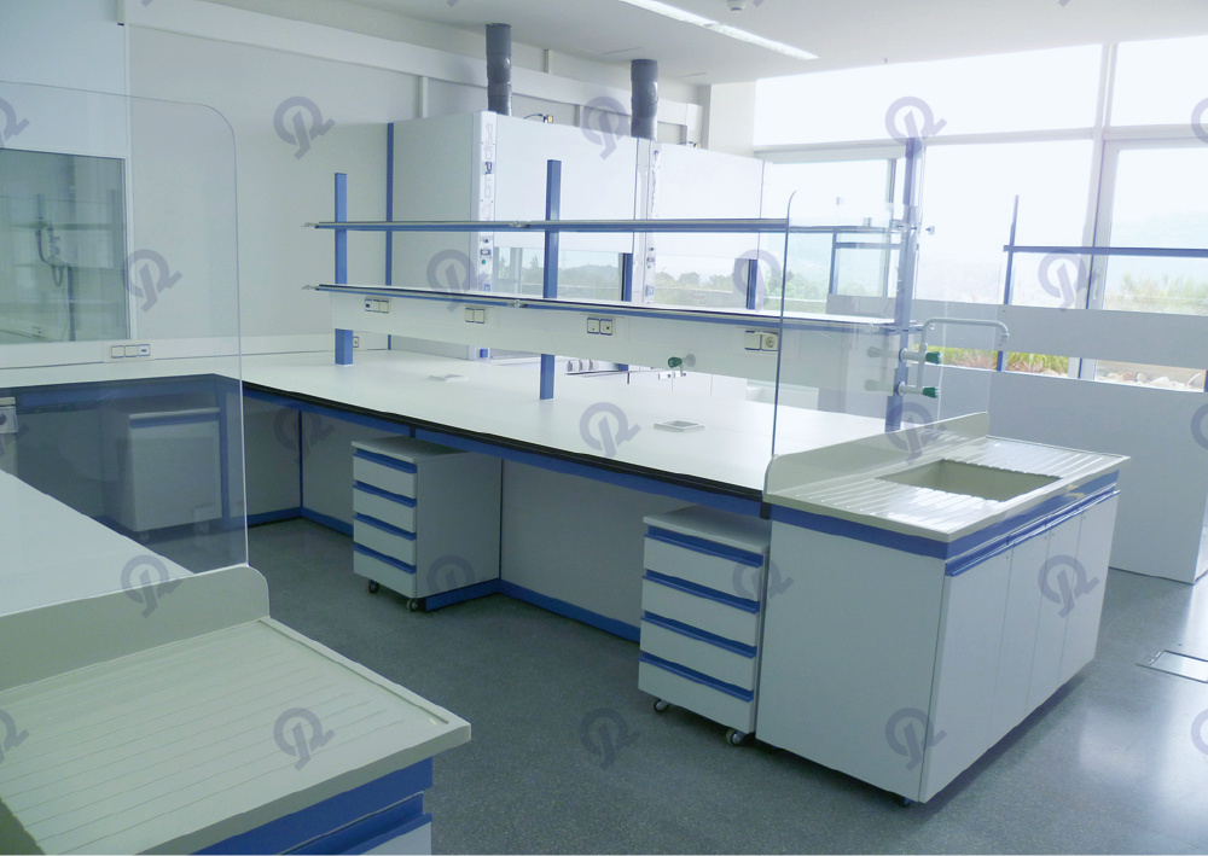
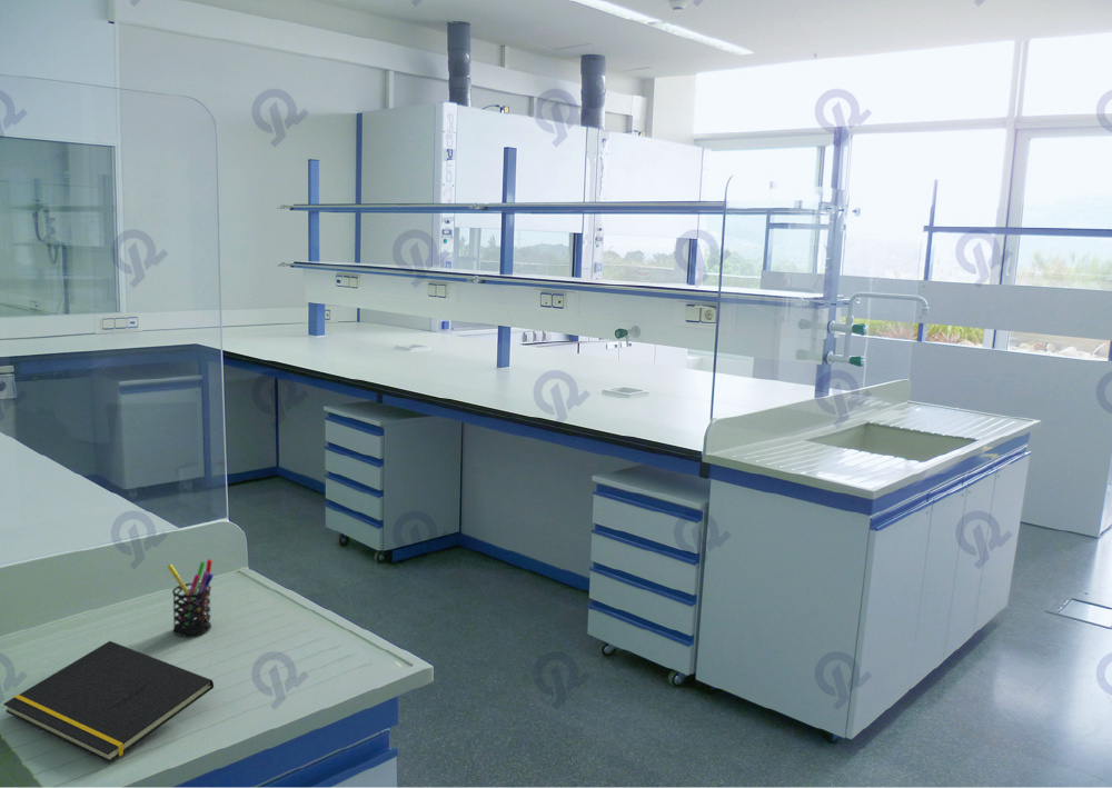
+ pen holder (196, 592)
+ notepad (110, 696)
